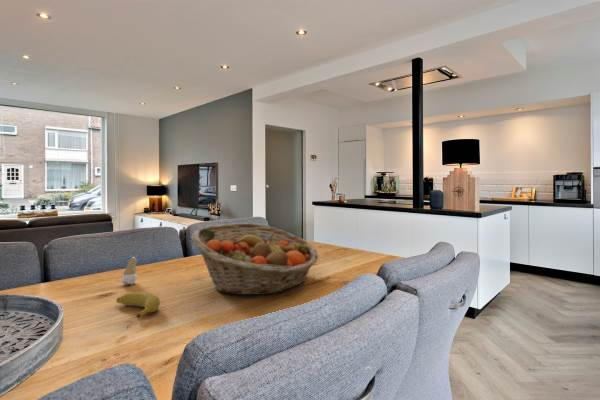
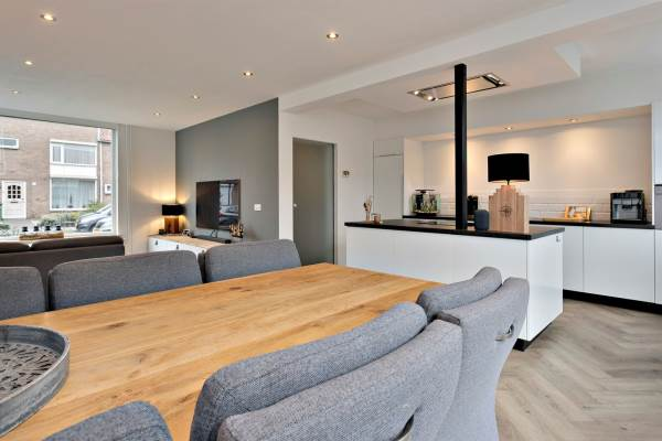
- tooth (129, 270)
- fruit basket (258, 254)
- banana (135, 302)
